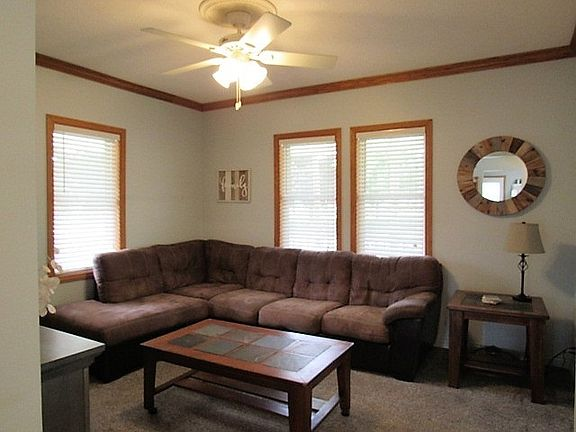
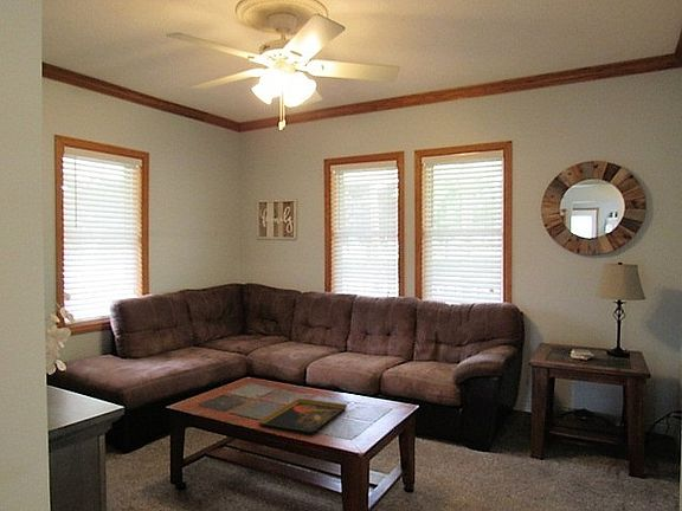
+ decorative tray (304, 415)
